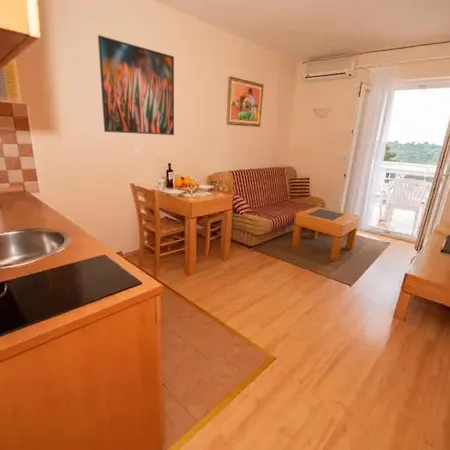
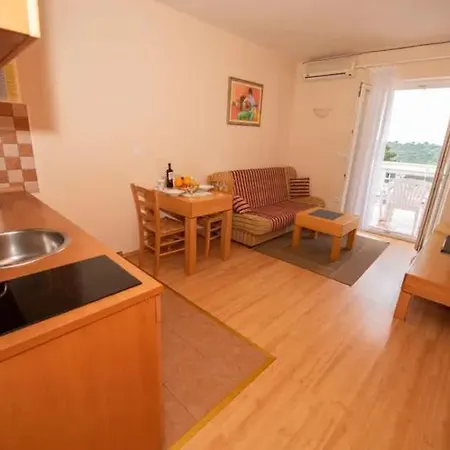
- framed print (141, 92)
